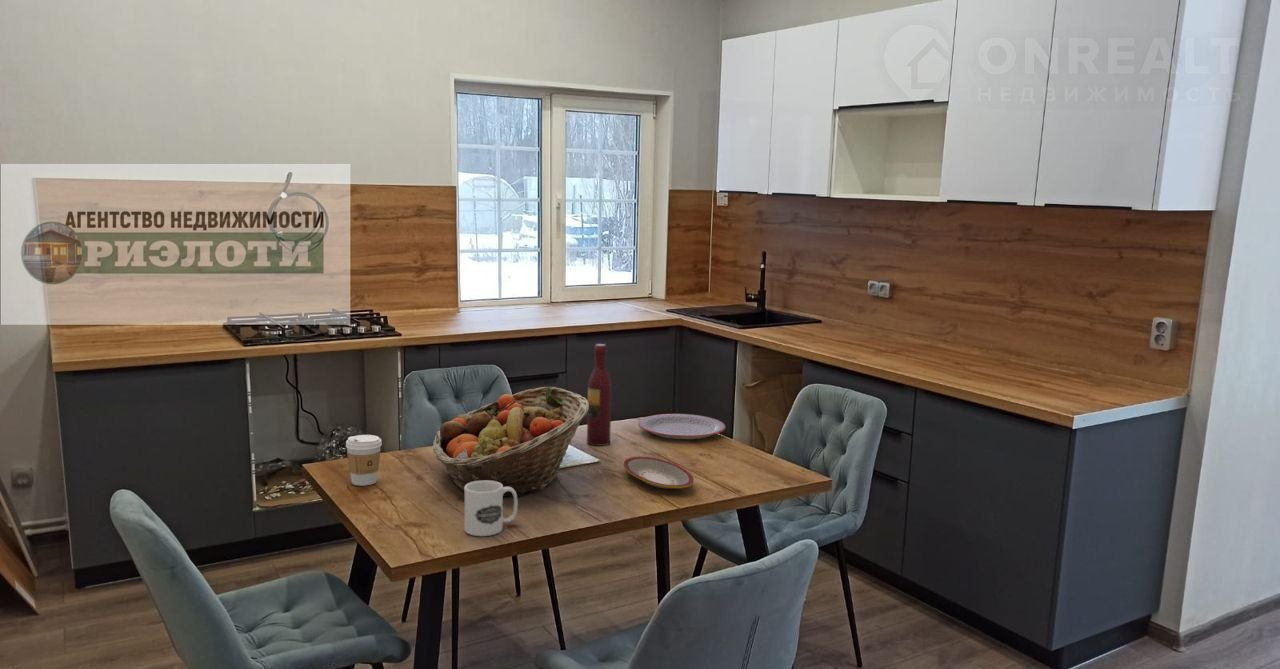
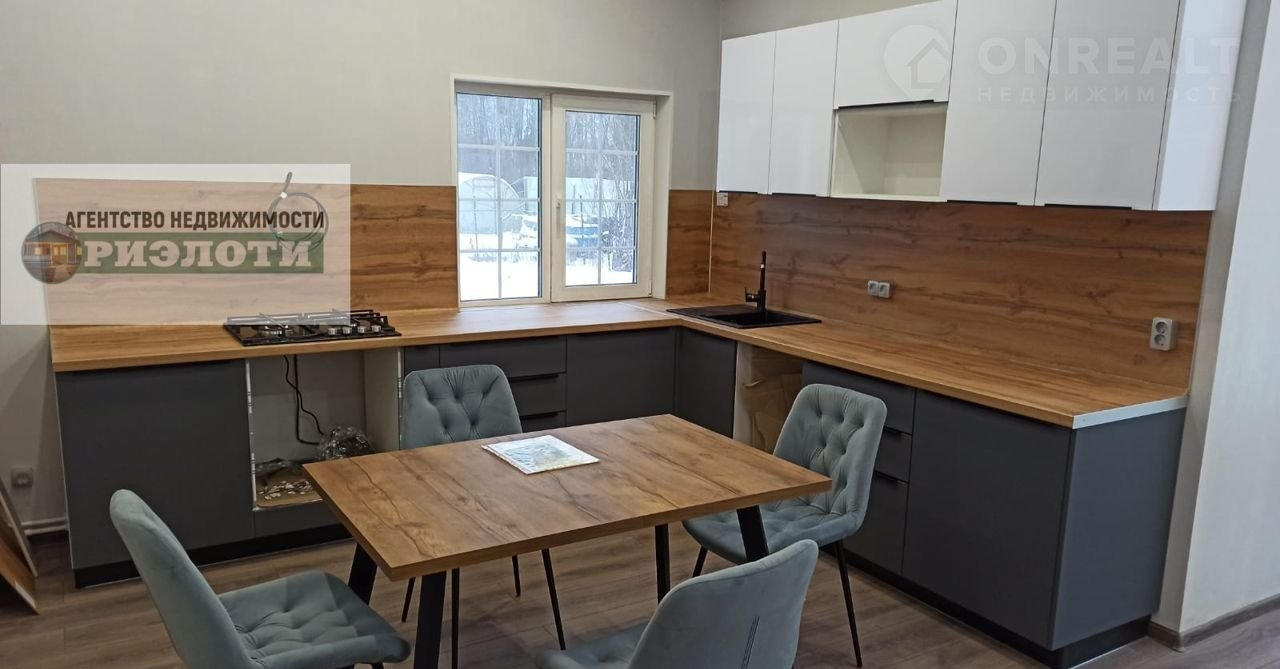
- mug (491, 506)
- fruit basket (510, 437)
- coffee cup (364, 459)
- plate (657, 475)
- wine bottle (599, 393)
- plate (681, 427)
